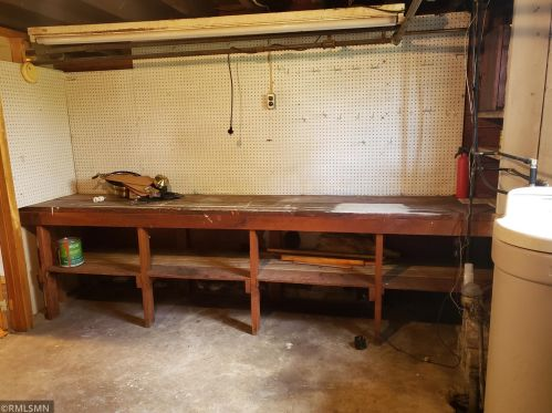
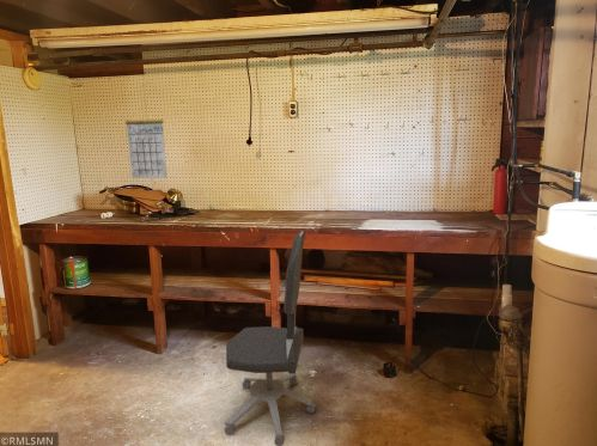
+ office chair (268, 326)
+ calendar (146, 142)
